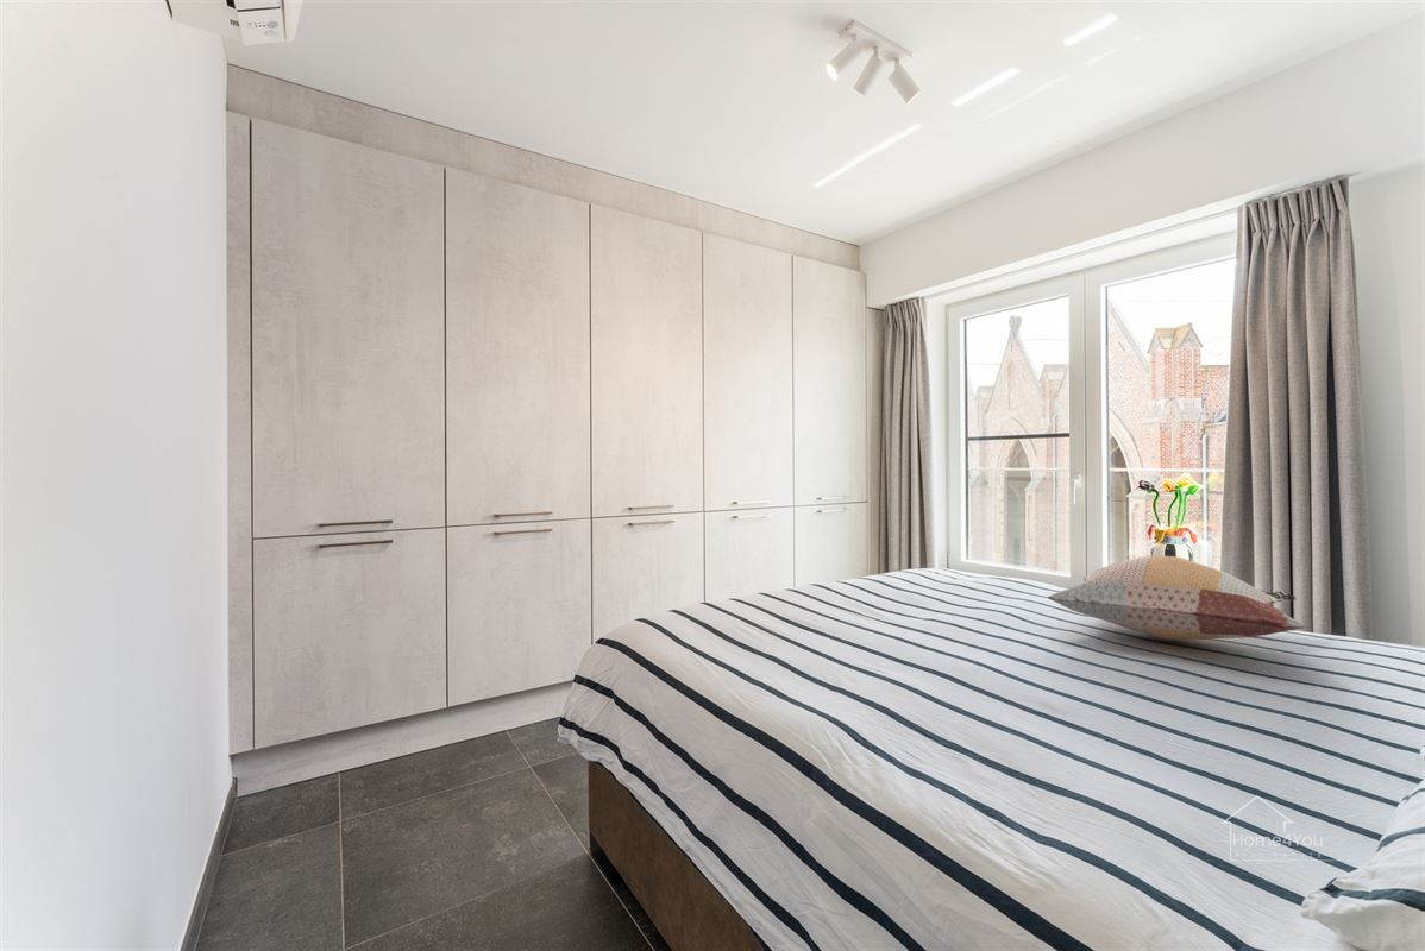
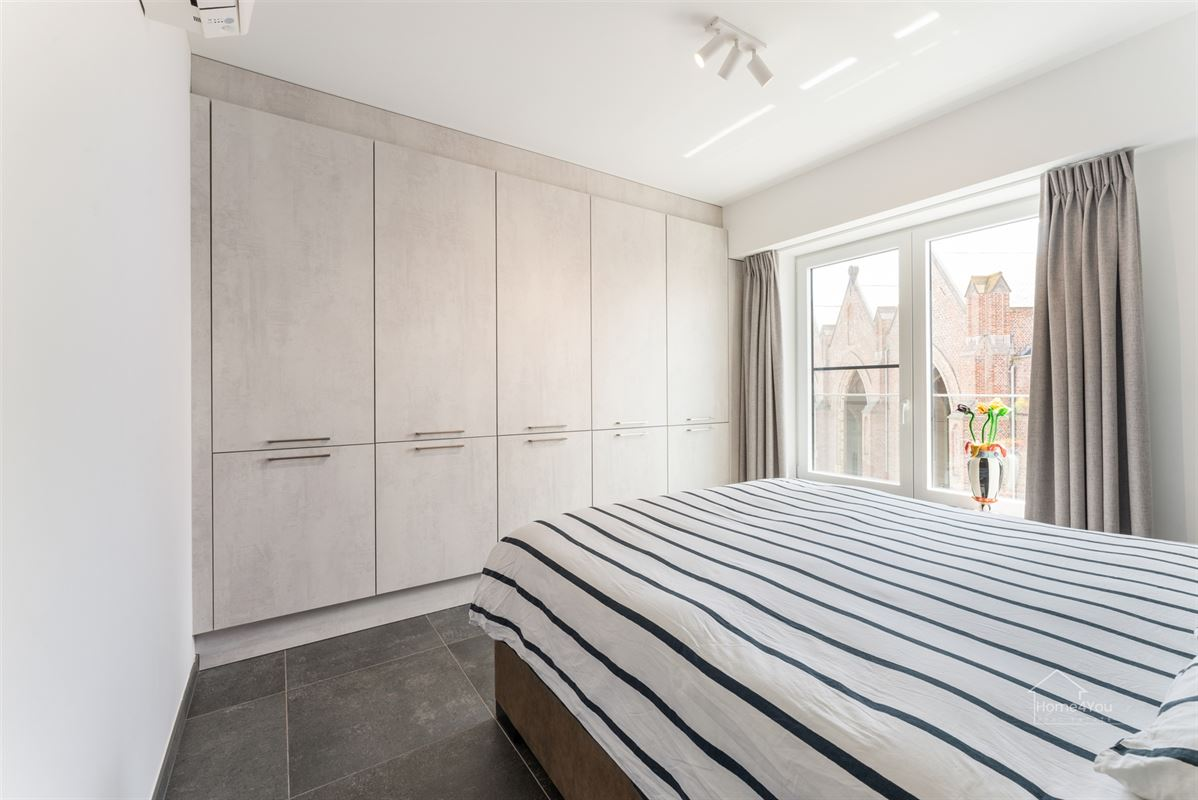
- decorative pillow (1172, 597)
